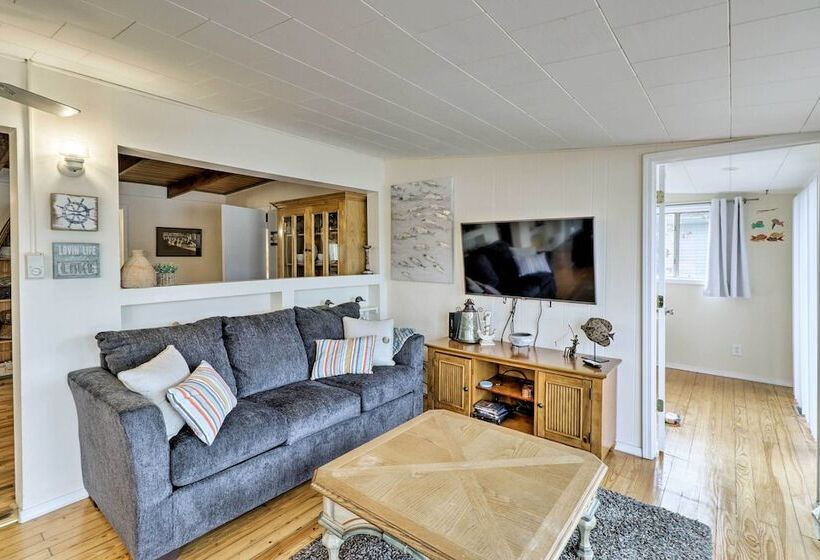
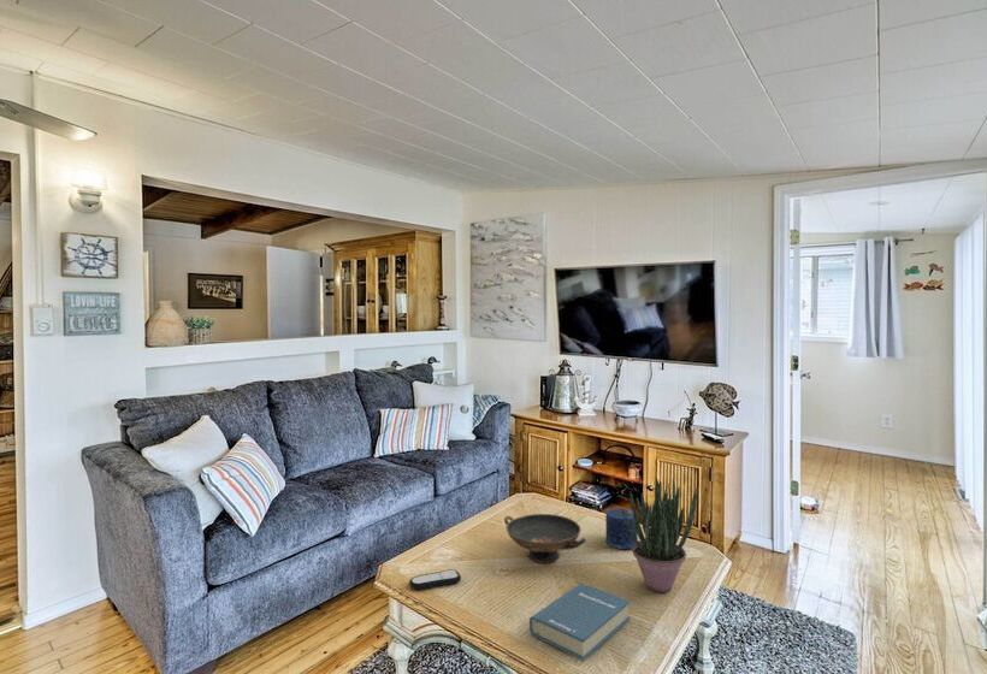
+ decorative bowl (543, 540)
+ candle (621, 527)
+ hardback book (580, 616)
+ potted plant (660, 531)
+ remote control (435, 579)
